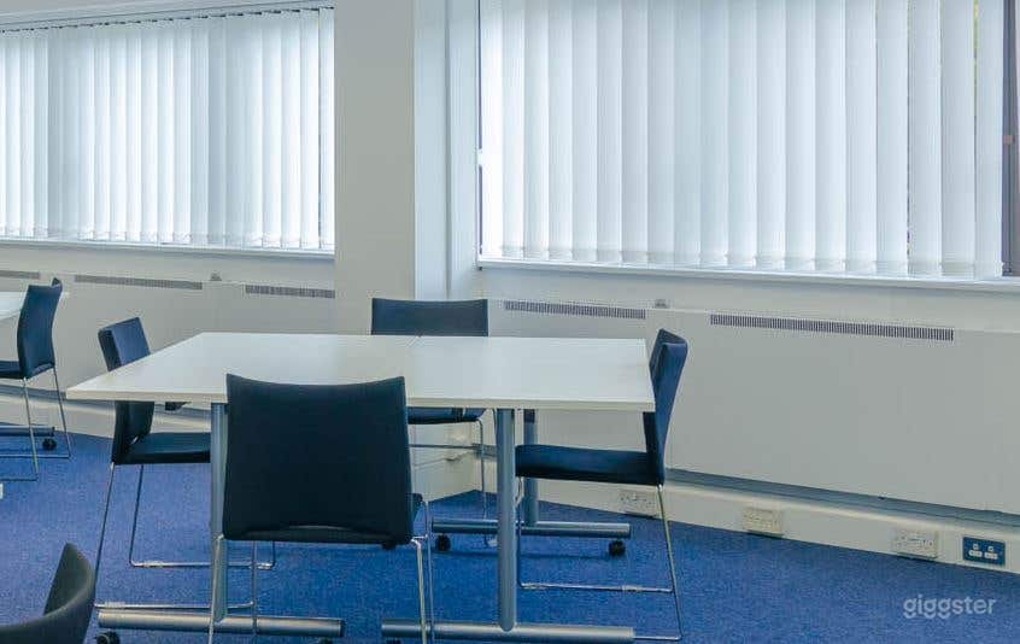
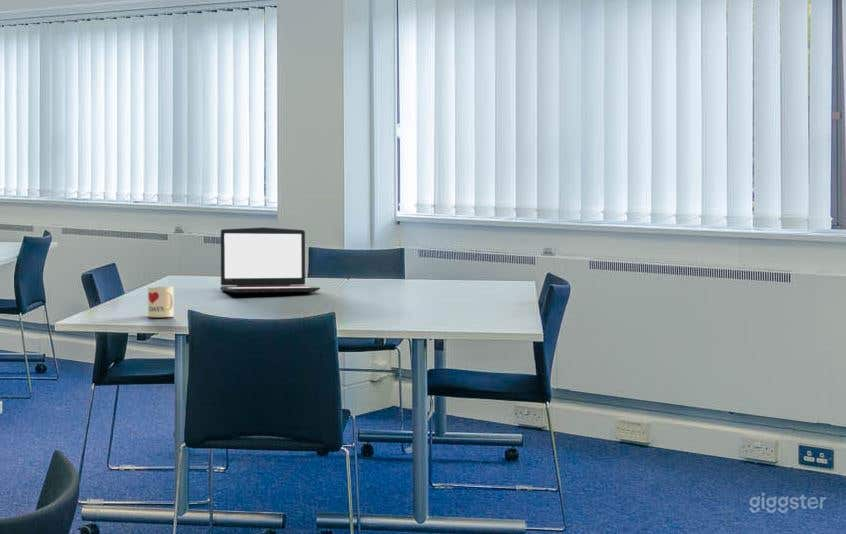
+ laptop (270, 259)
+ mug (163, 301)
